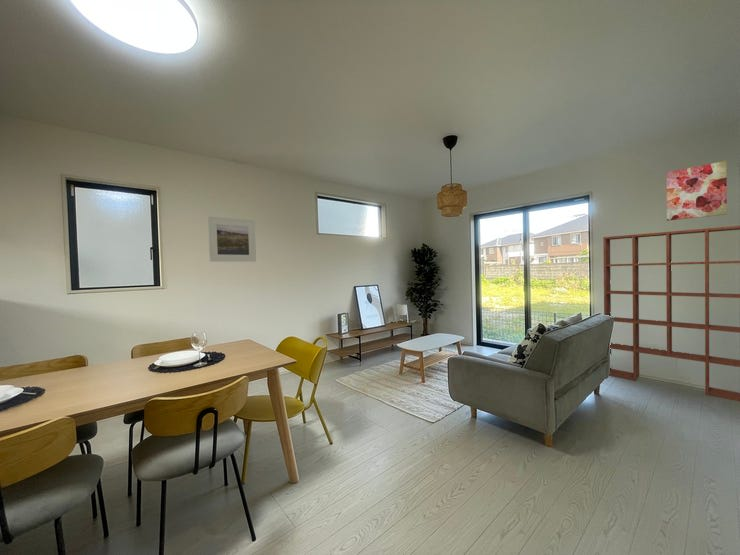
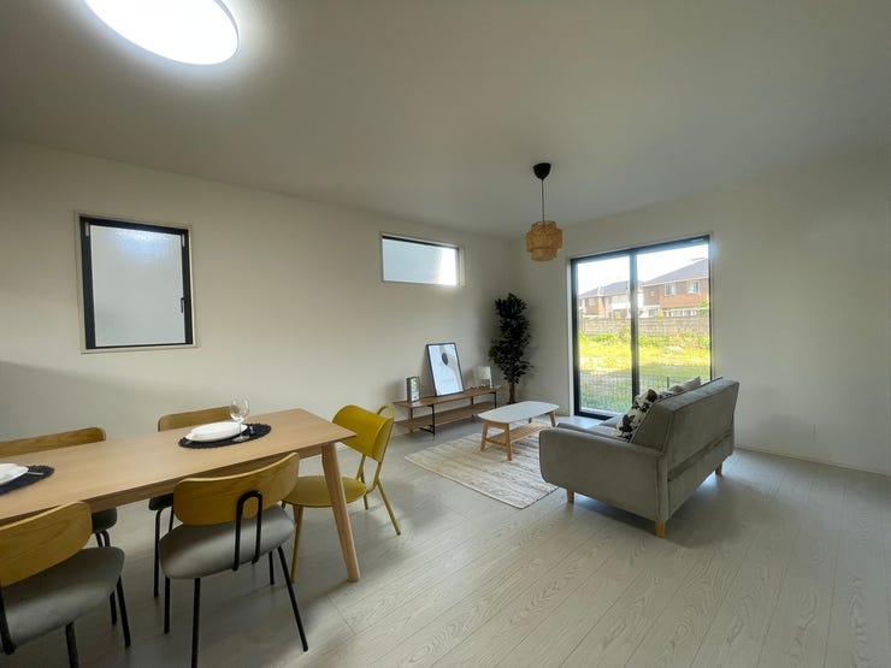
- wall art (695, 192)
- bookshelf (669, 308)
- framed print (233, 240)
